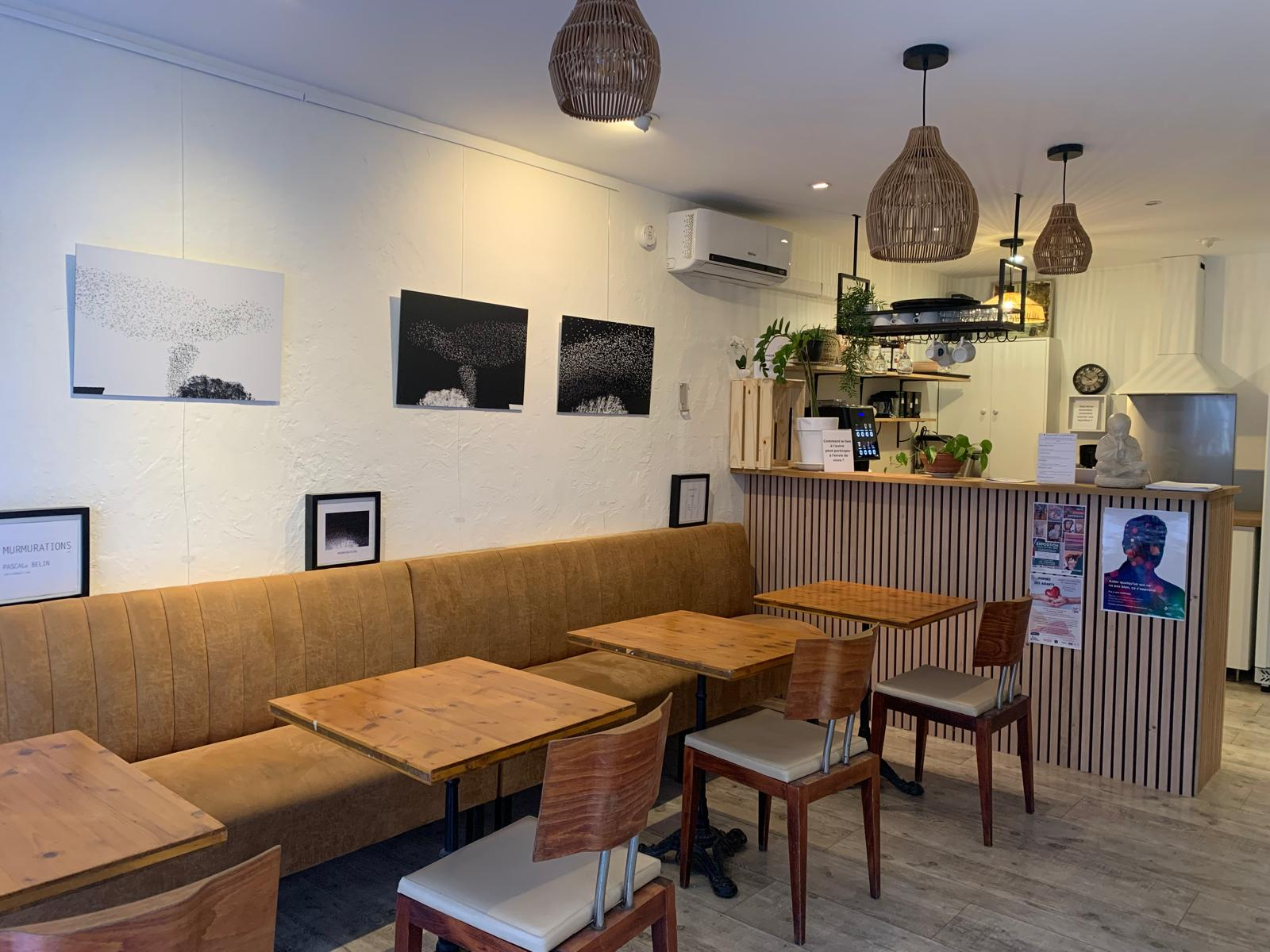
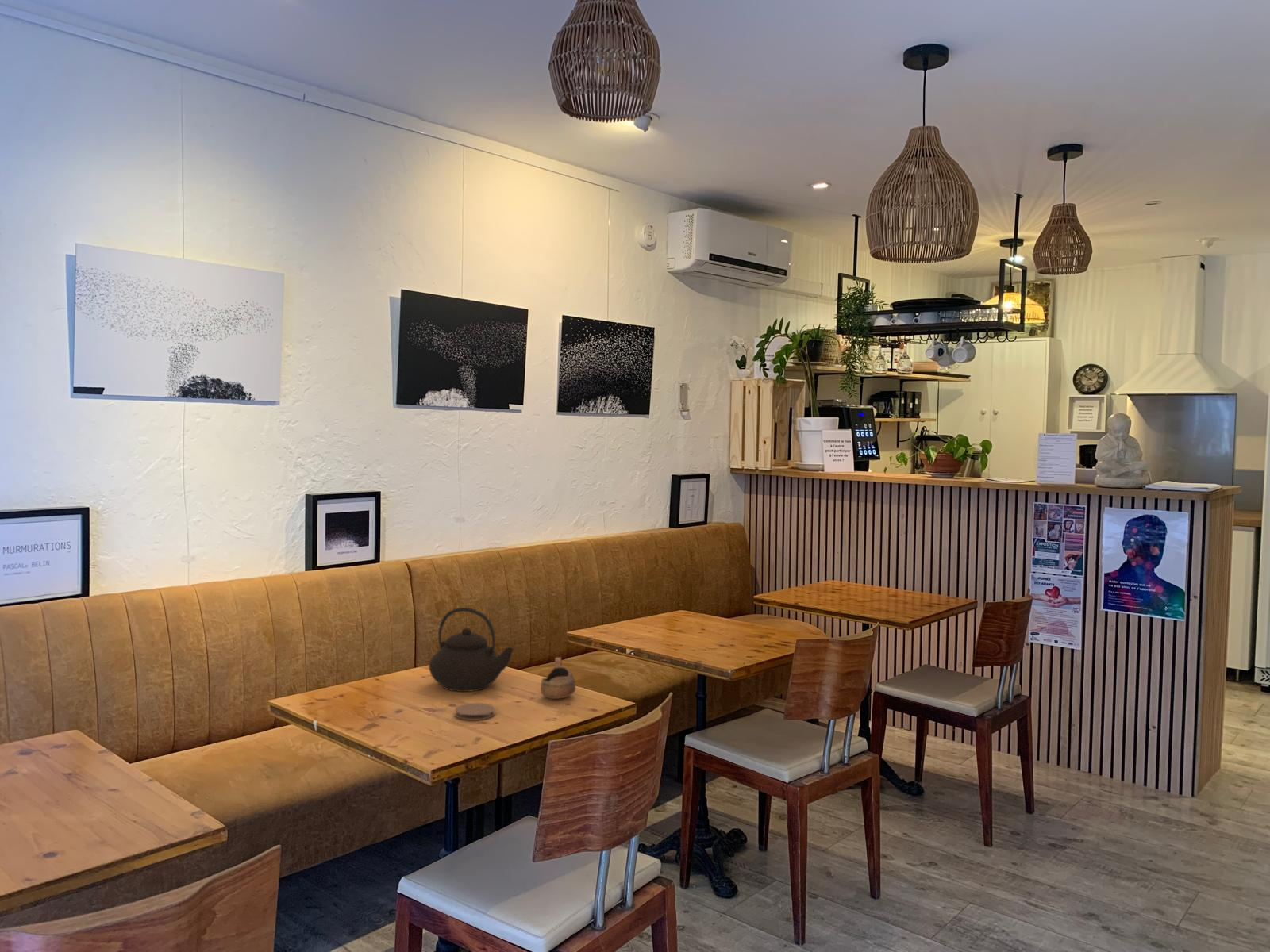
+ cup (560, 678)
+ teapot (473, 647)
+ coaster (475, 711)
